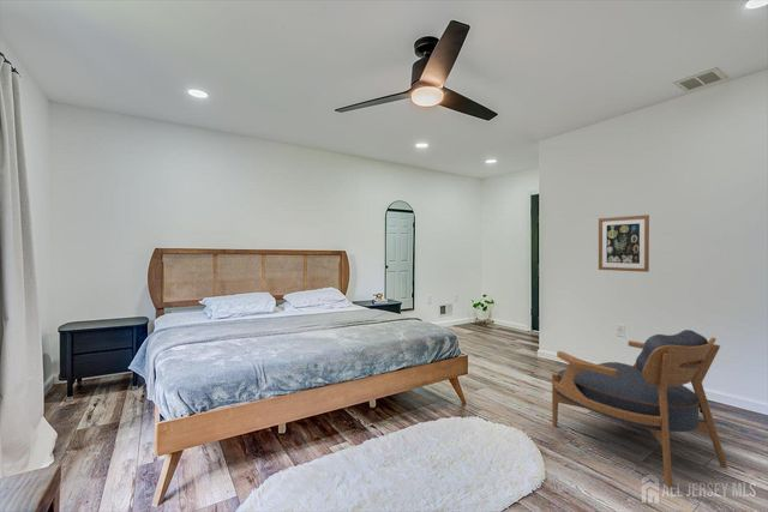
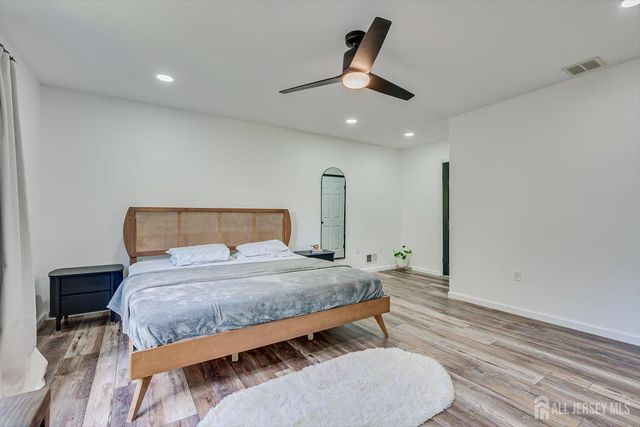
- wall art (622, 243)
- armchair (634, 384)
